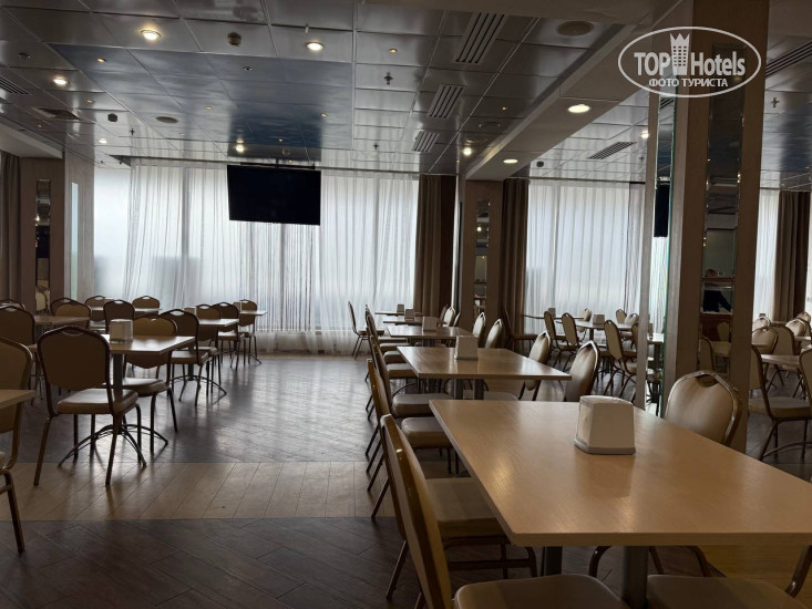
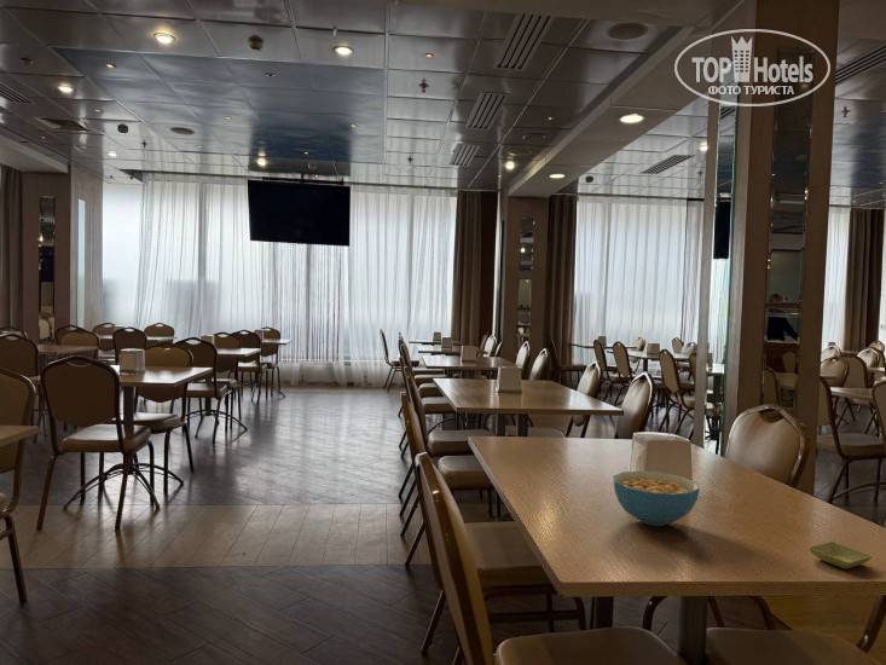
+ cereal bowl (654, 501)
+ saucer (839, 556)
